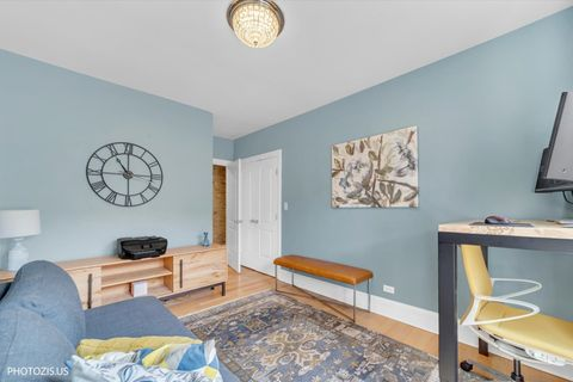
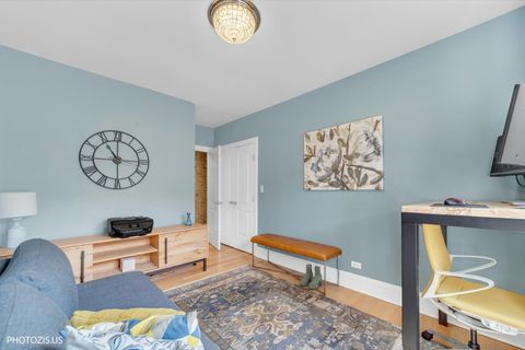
+ boots (311, 276)
